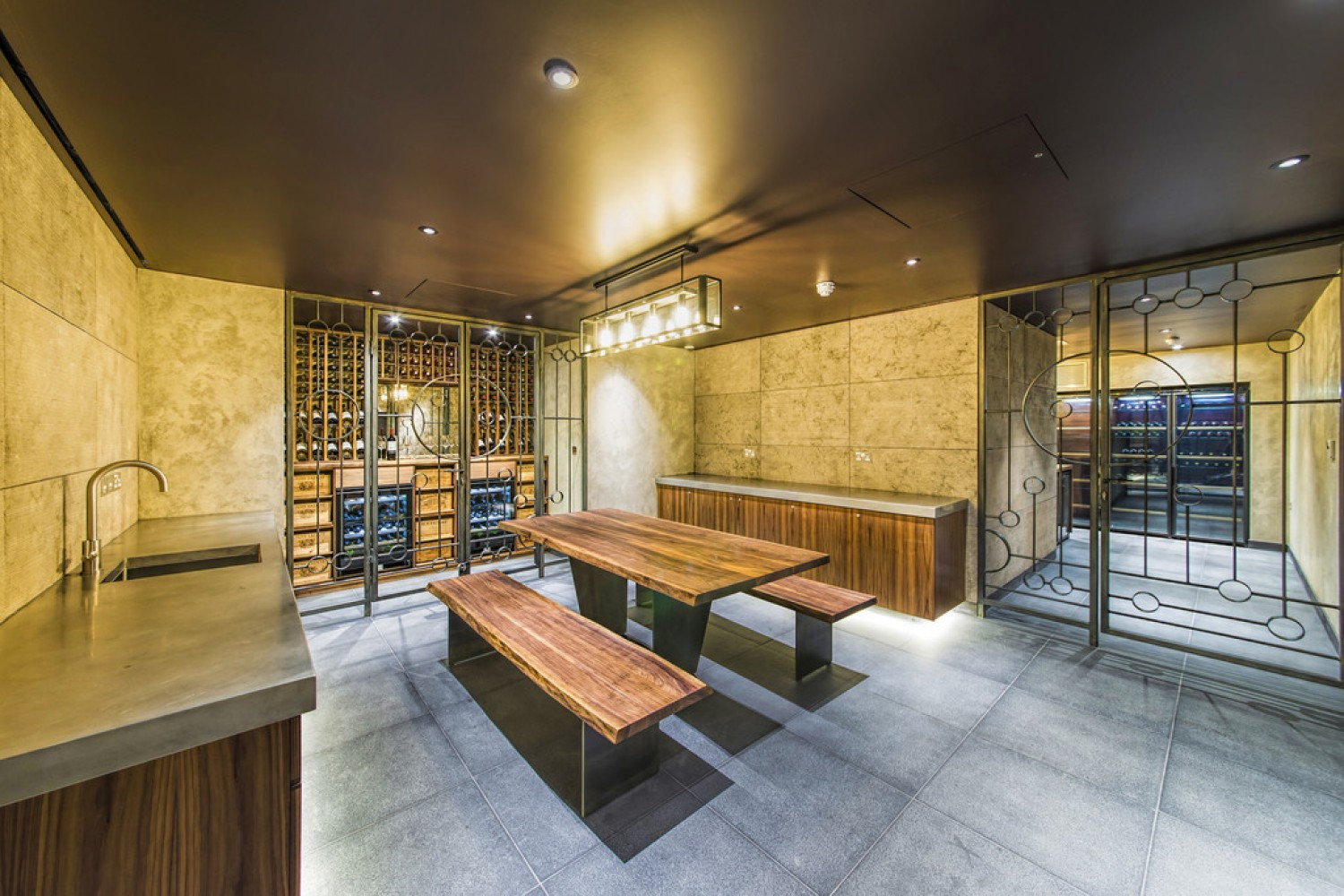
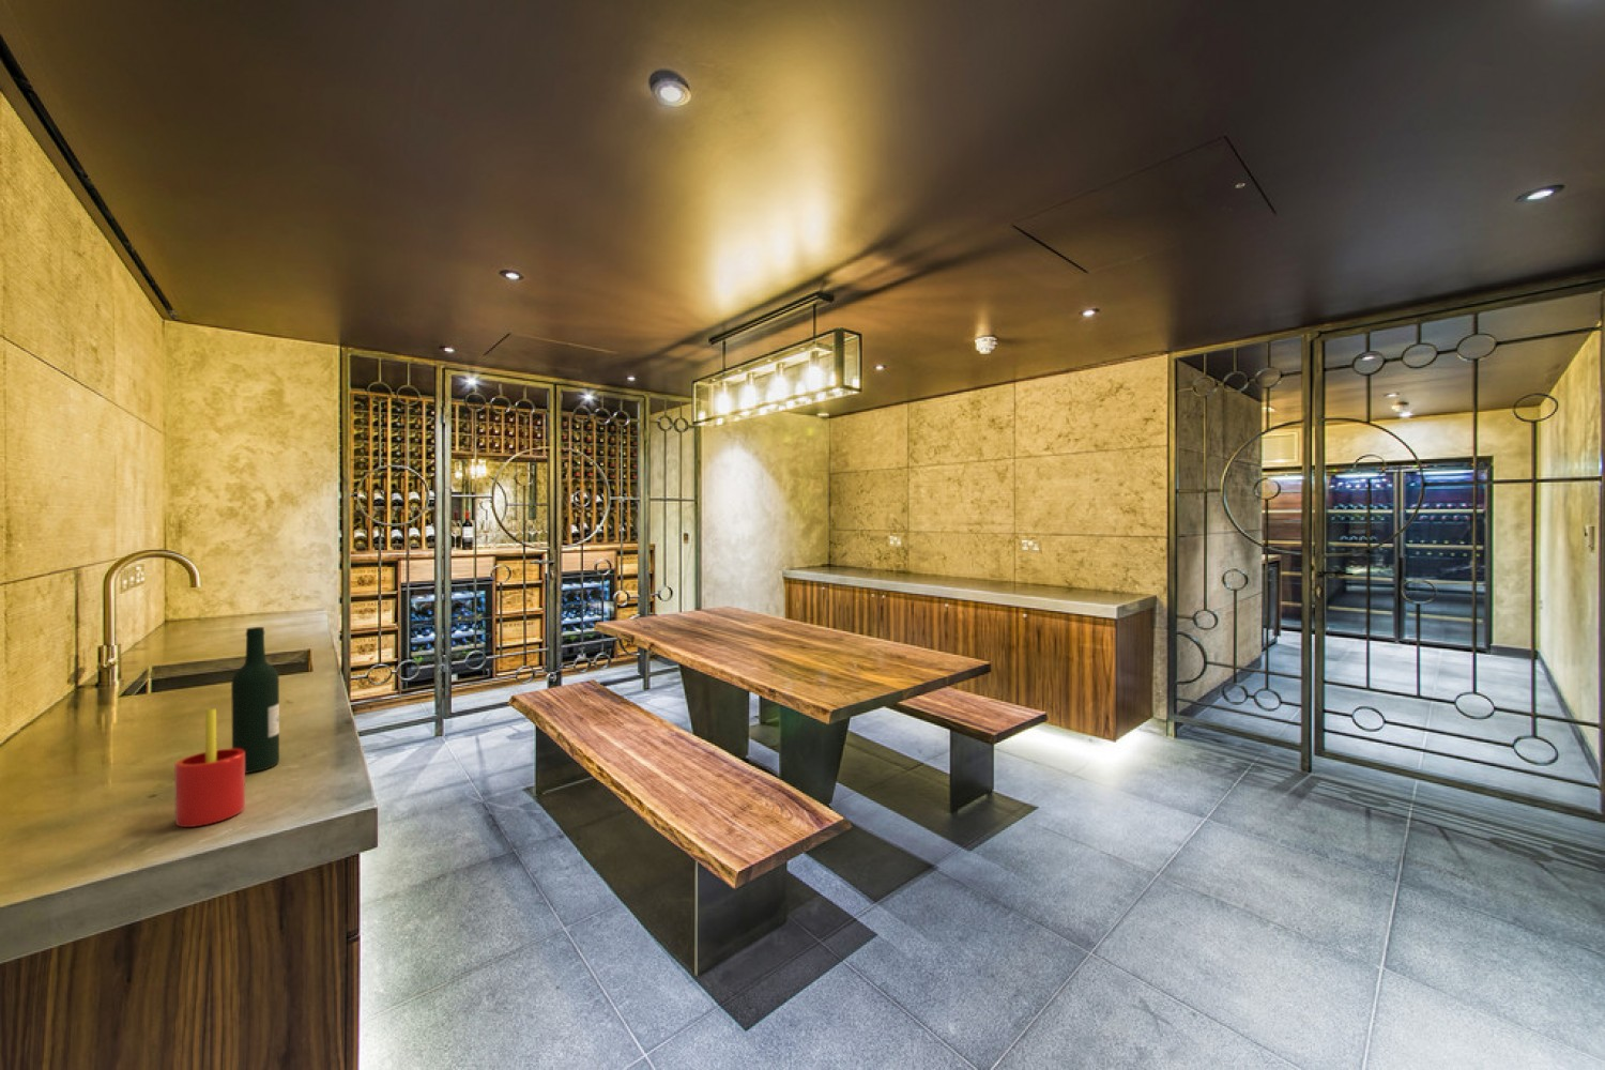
+ wine bottle (256, 696)
+ straw (211, 763)
